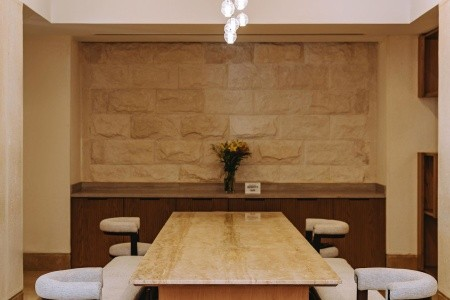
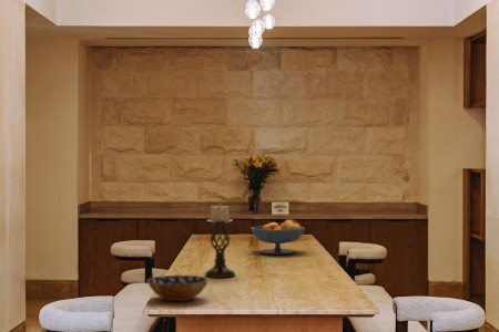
+ fruit bowl (277, 236)
+ bowl (177, 289)
+ candle holder (218, 239)
